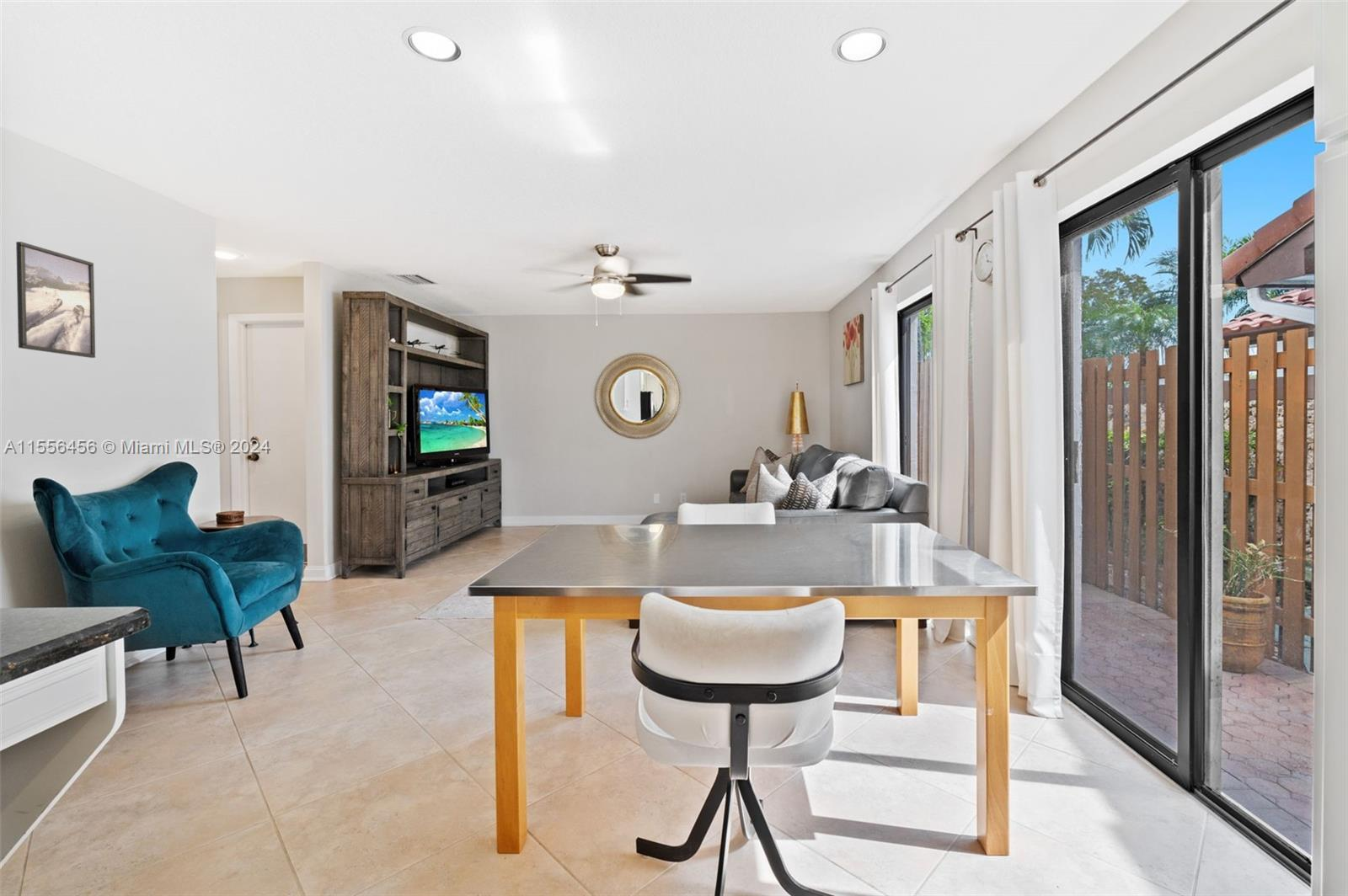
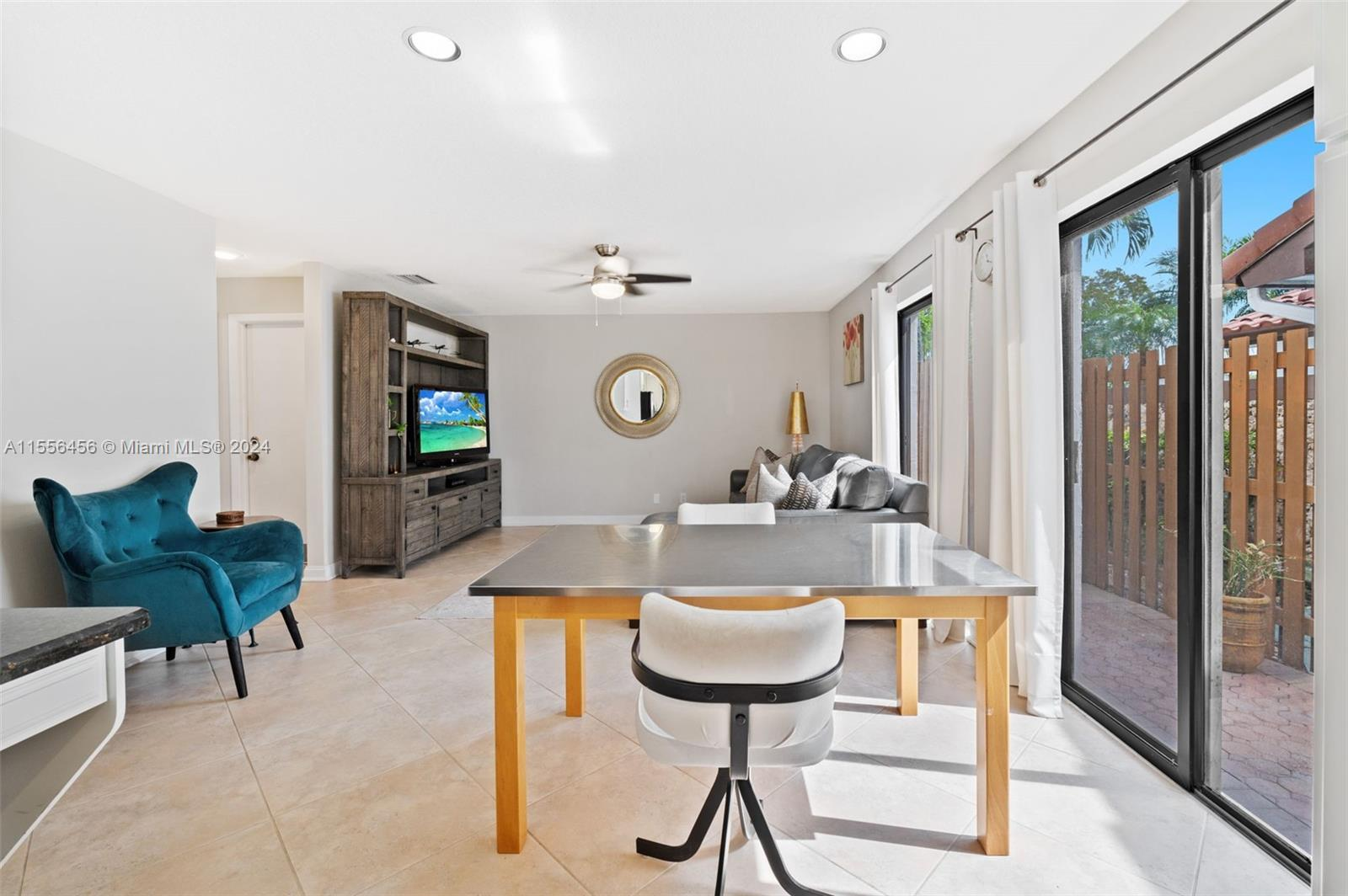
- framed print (57, 302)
